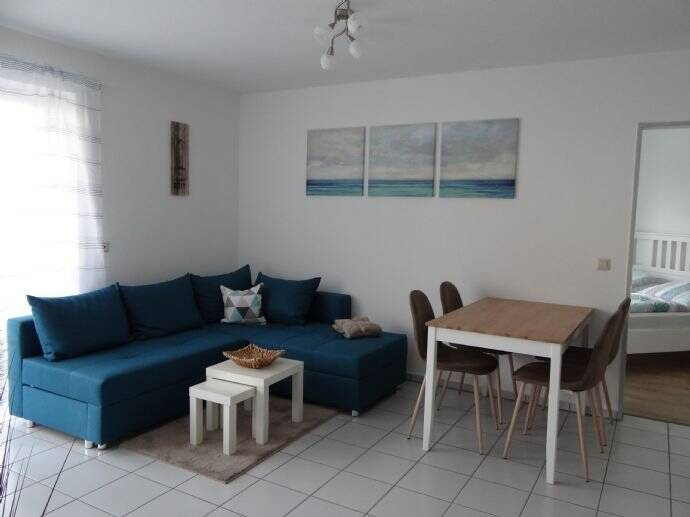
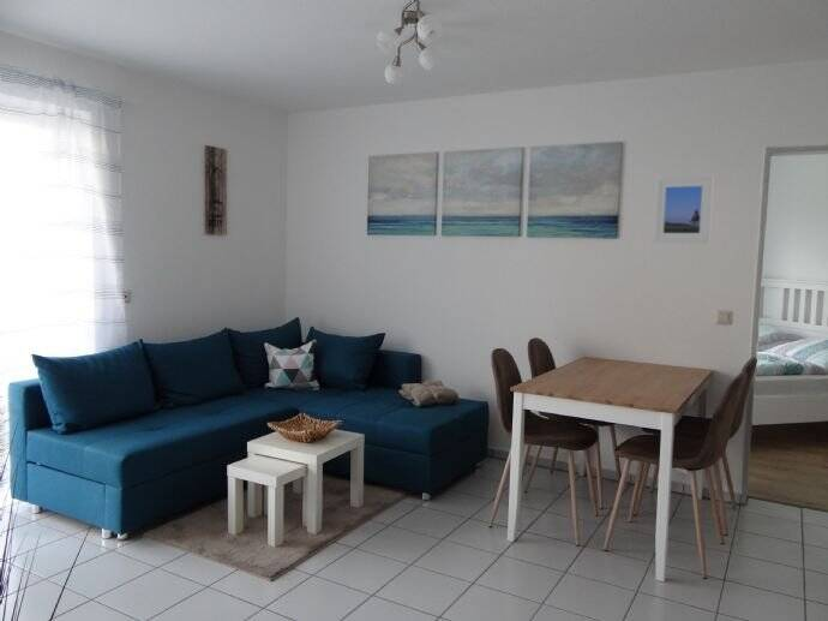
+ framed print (682, 209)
